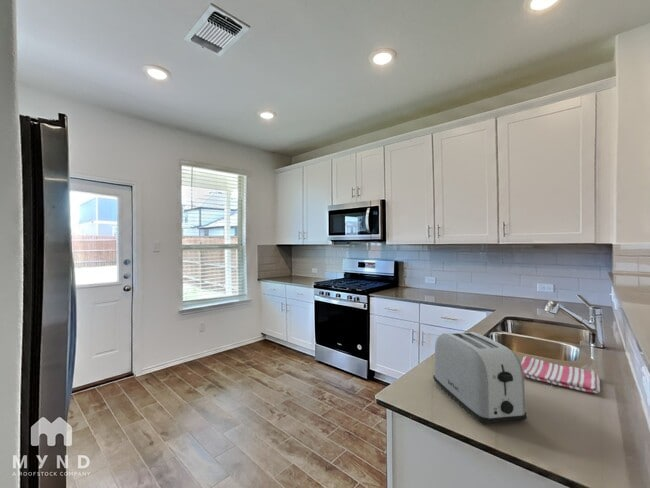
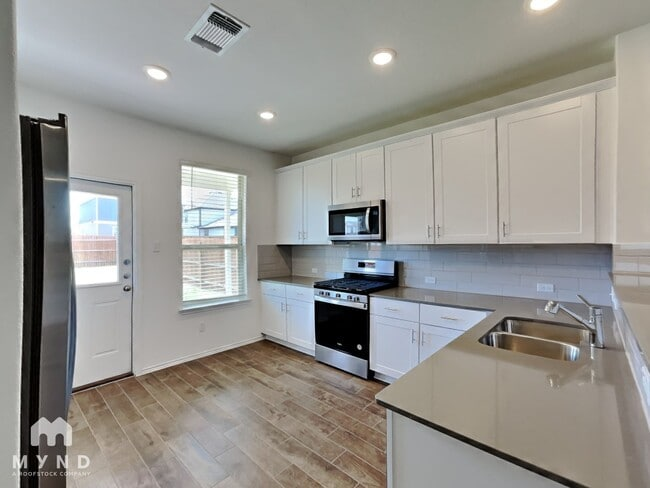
- dish towel (557, 373)
- toaster (475, 369)
